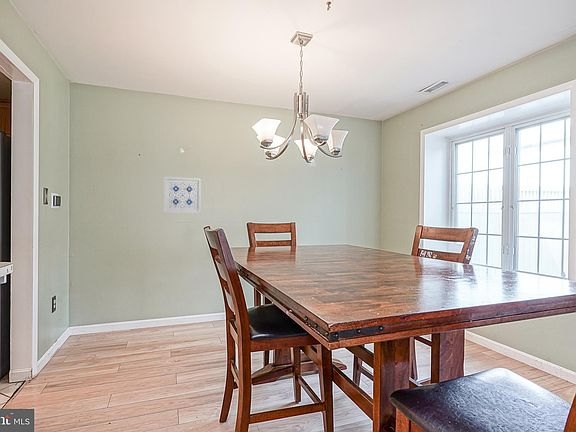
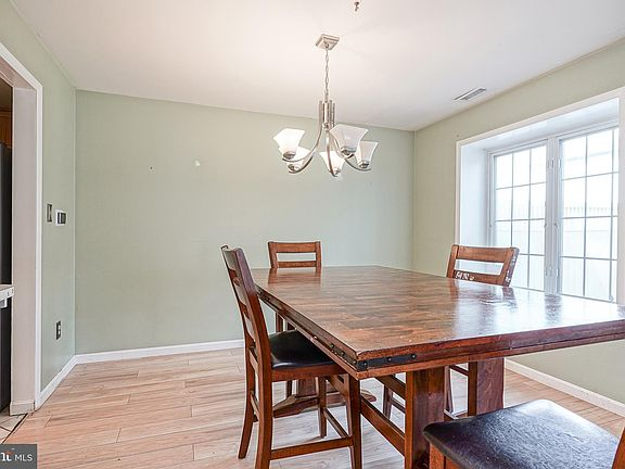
- wall art (182, 195)
